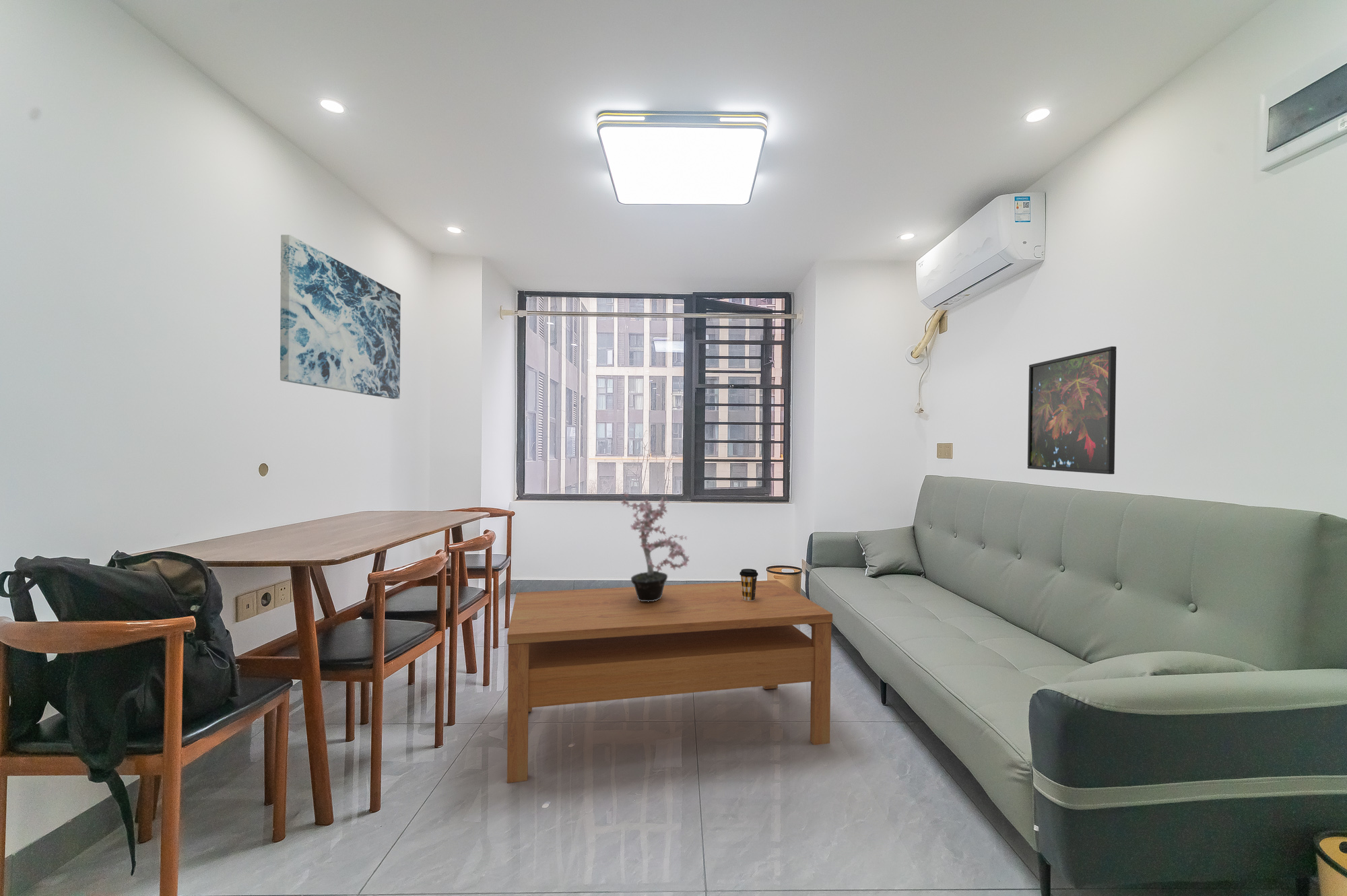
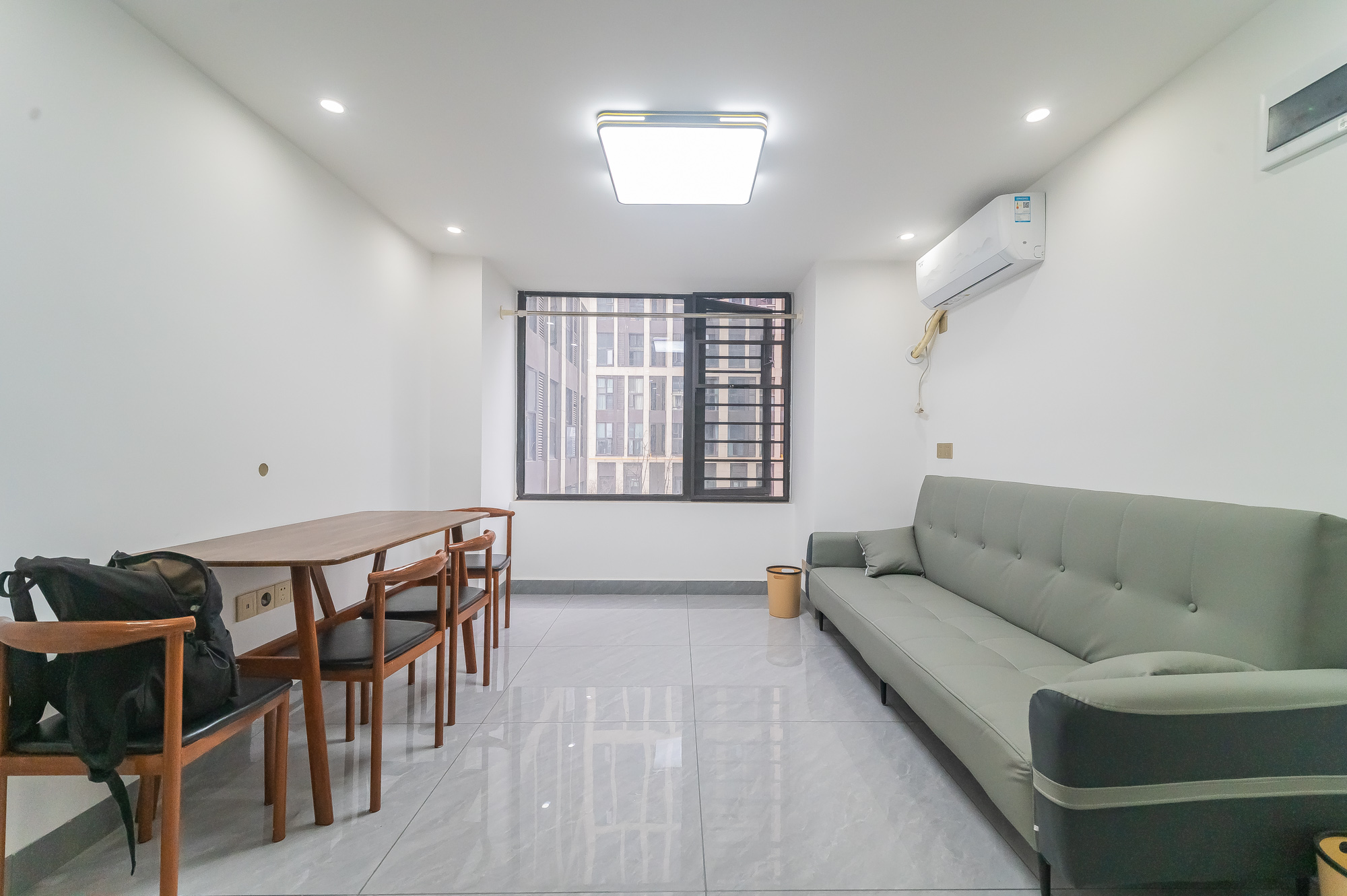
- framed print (1067, 413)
- wall art (350, 330)
- coffee cup (748, 584)
- coffee table (665, 664)
- potted plant (655, 548)
